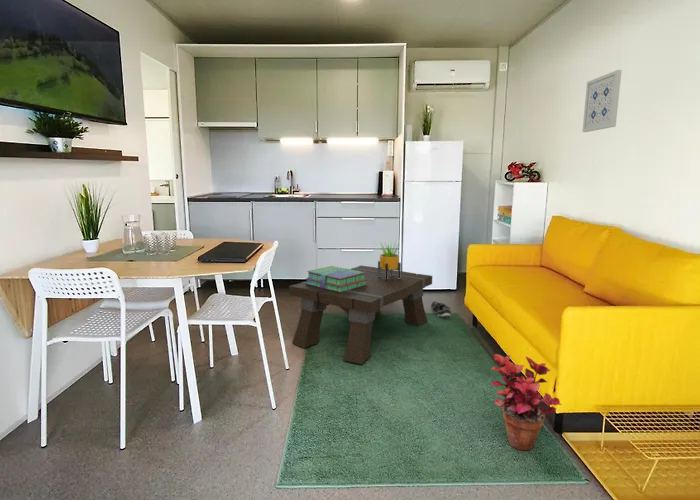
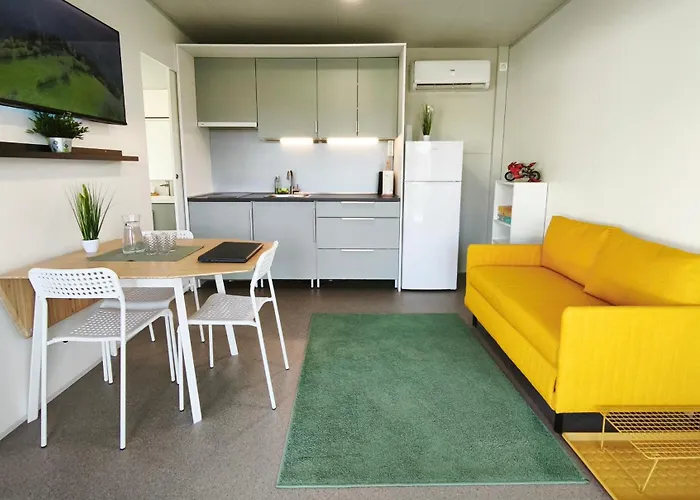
- shoe (440, 307)
- potted plant (522, 406)
- wall art (600, 103)
- coffee table (364, 306)
- potted plant (389, 258)
- stack of books (336, 277)
